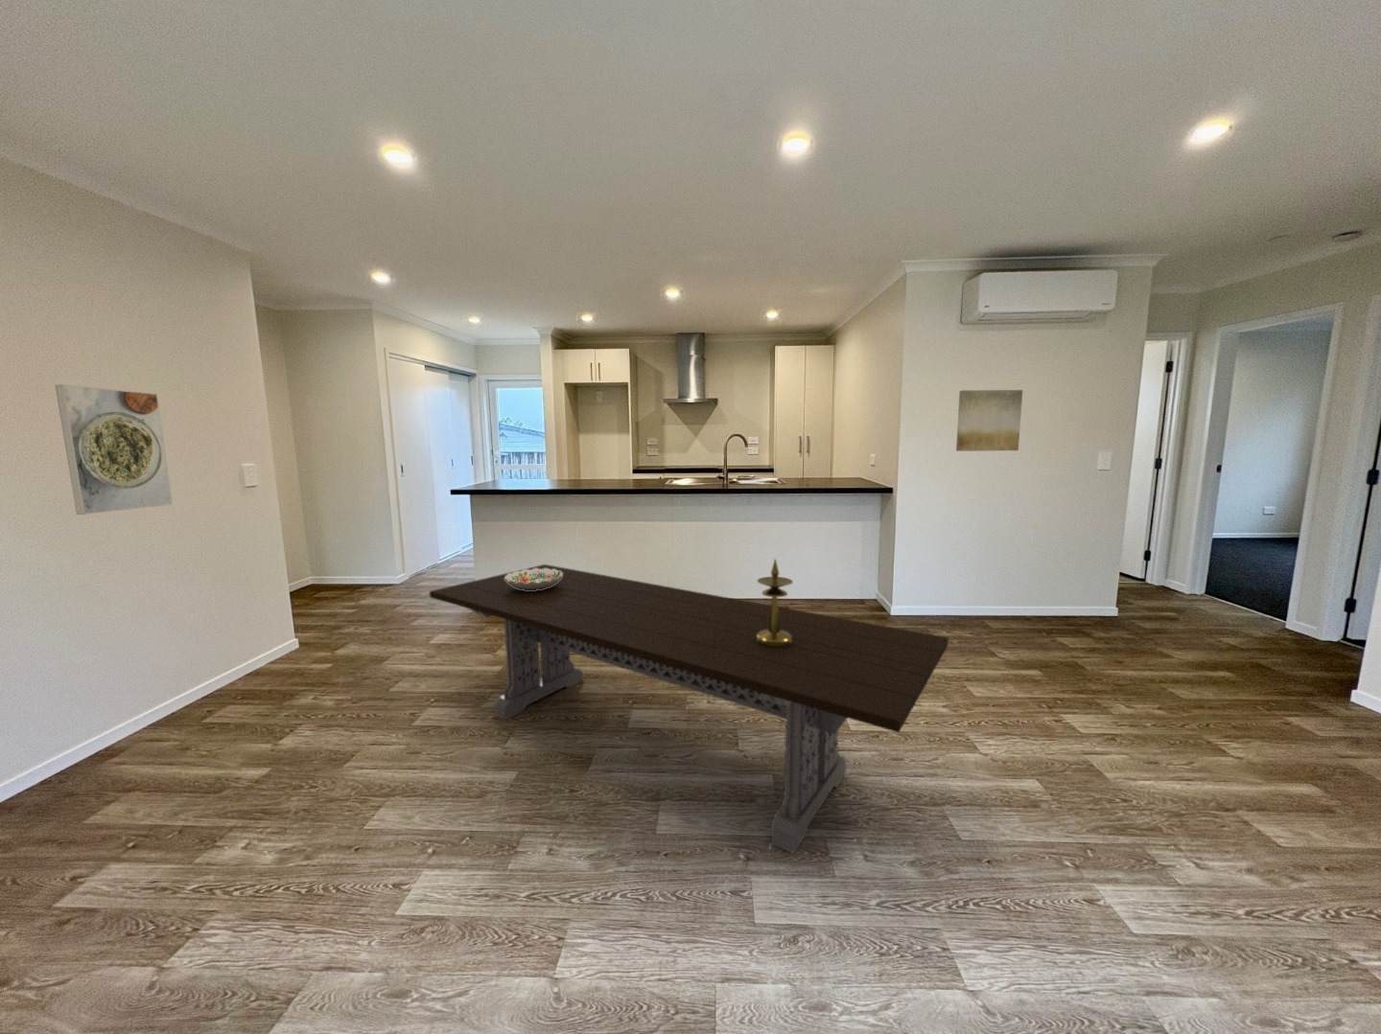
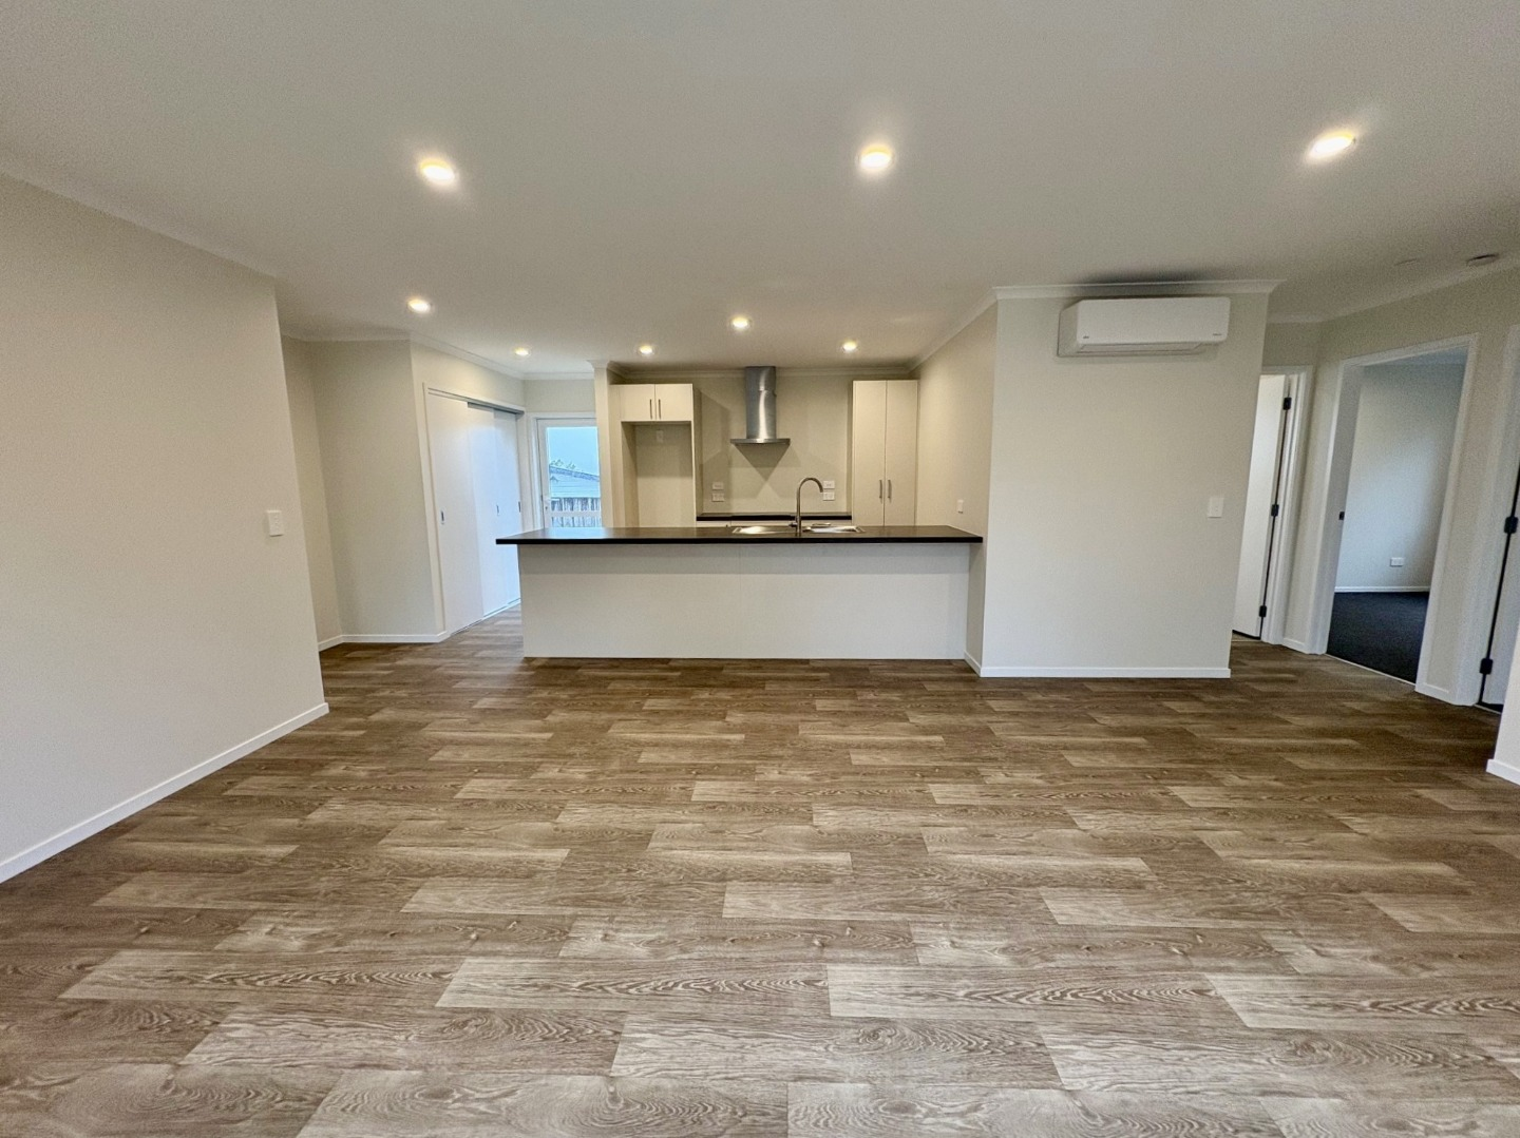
- candlestick (774, 598)
- wall art (989, 420)
- decorative bowl (535, 580)
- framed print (118, 450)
- dining table (651, 677)
